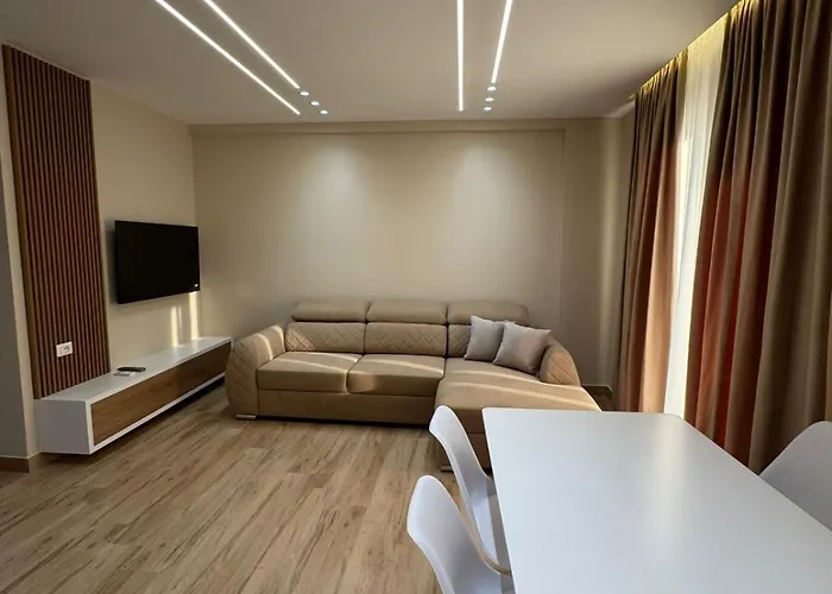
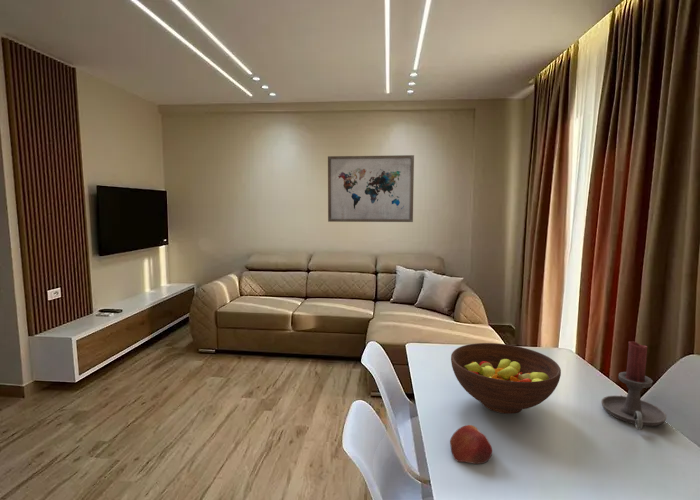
+ wall art (370, 189)
+ fruit bowl (502, 382)
+ candle holder (636, 381)
+ apple (470, 440)
